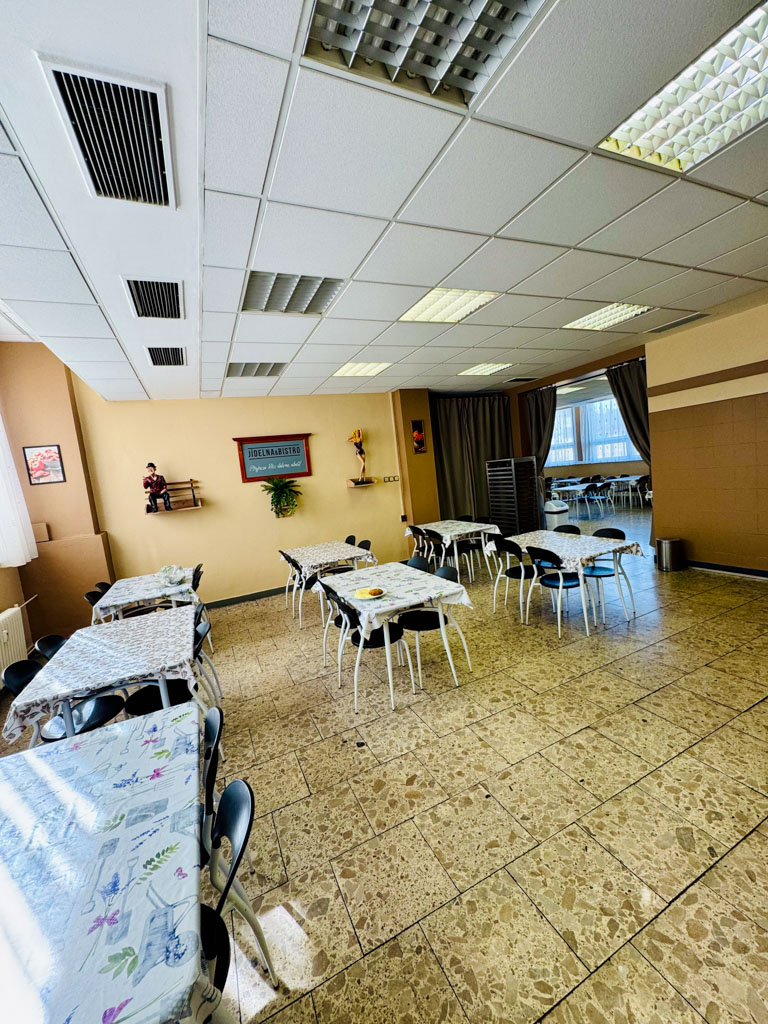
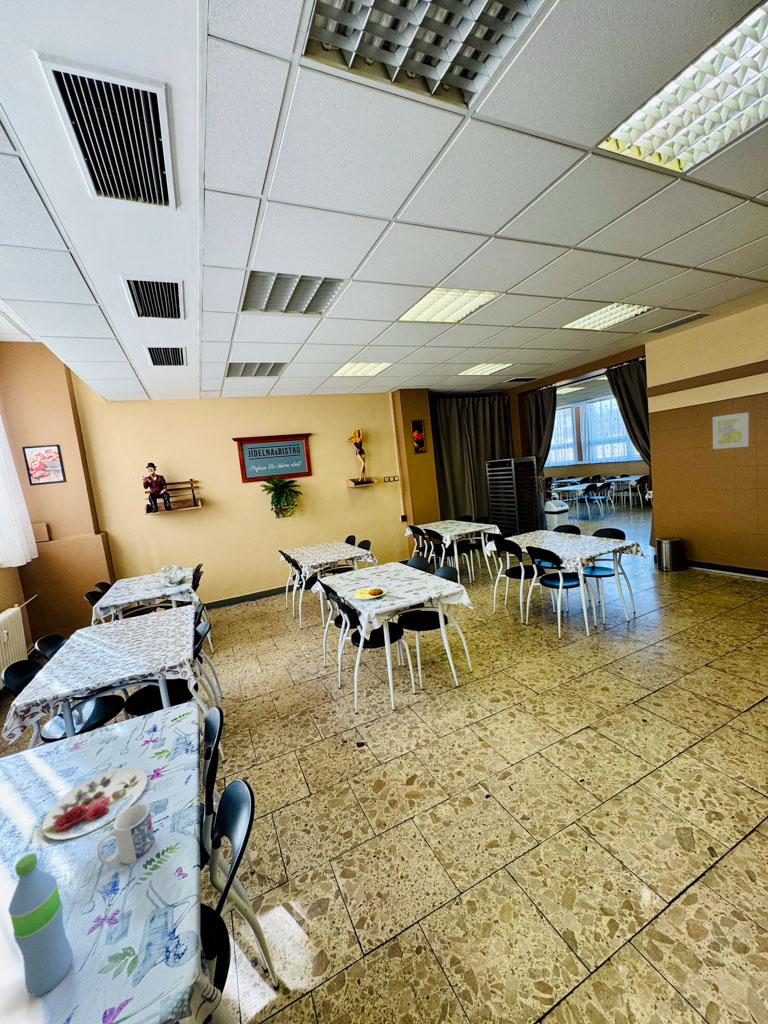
+ mug (126, 838)
+ plate (97, 798)
+ water bottle (38, 918)
+ wall art (730, 431)
